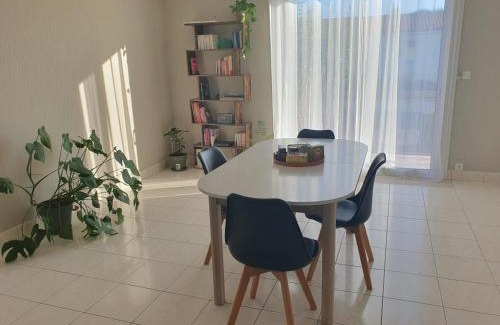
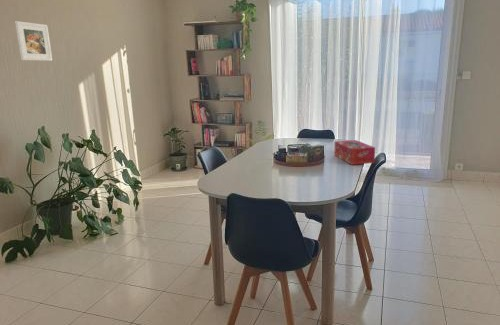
+ tissue box (353, 151)
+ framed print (34, 42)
